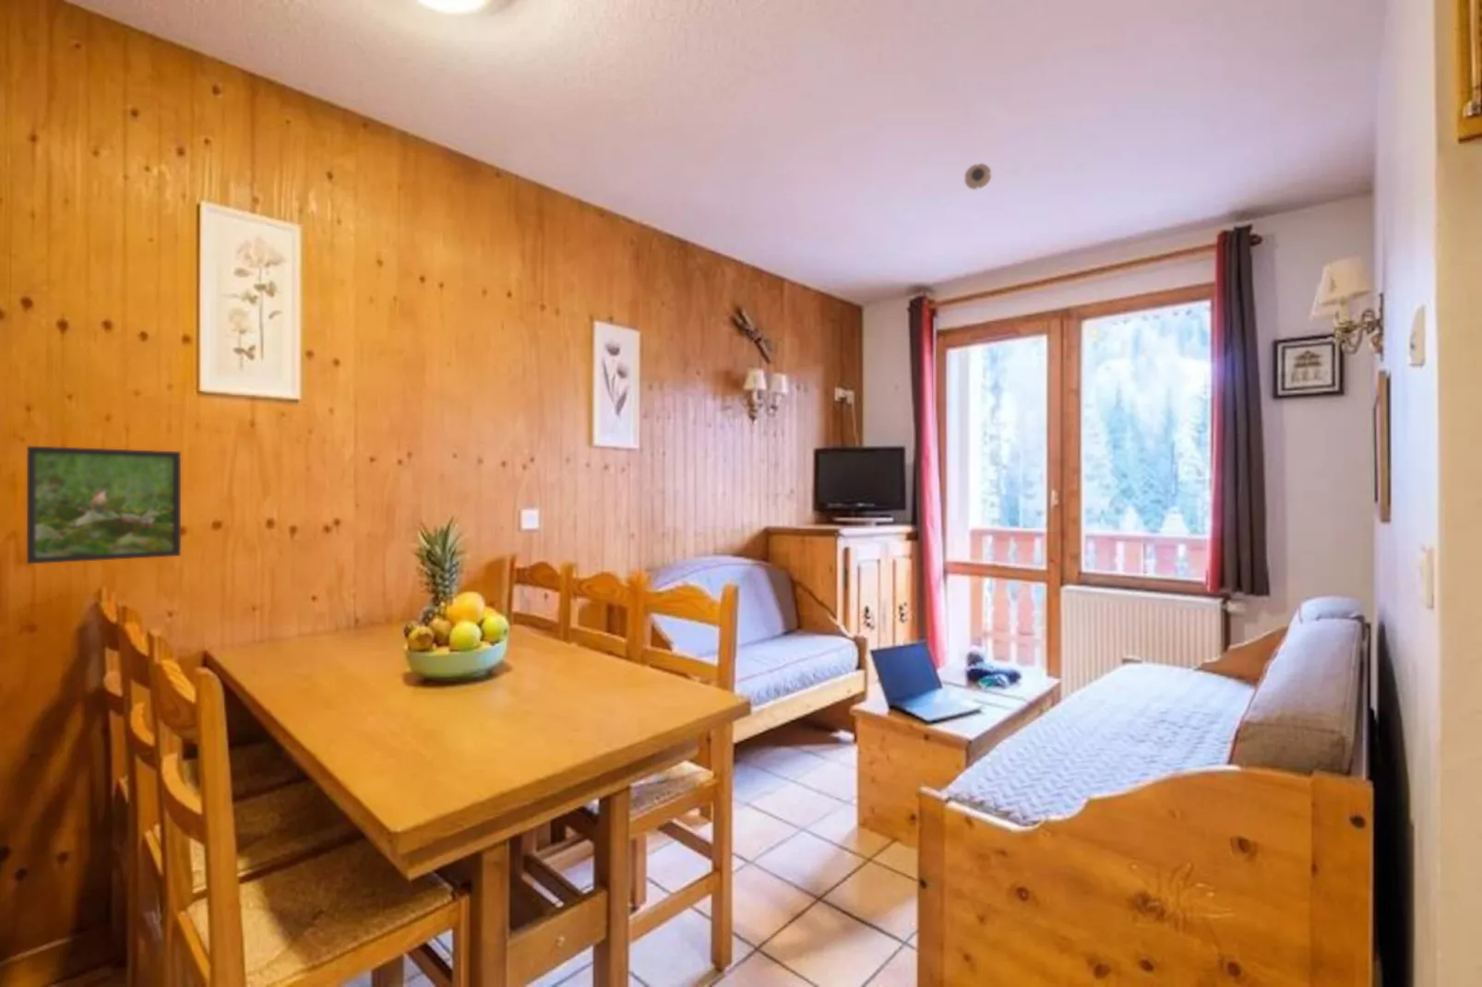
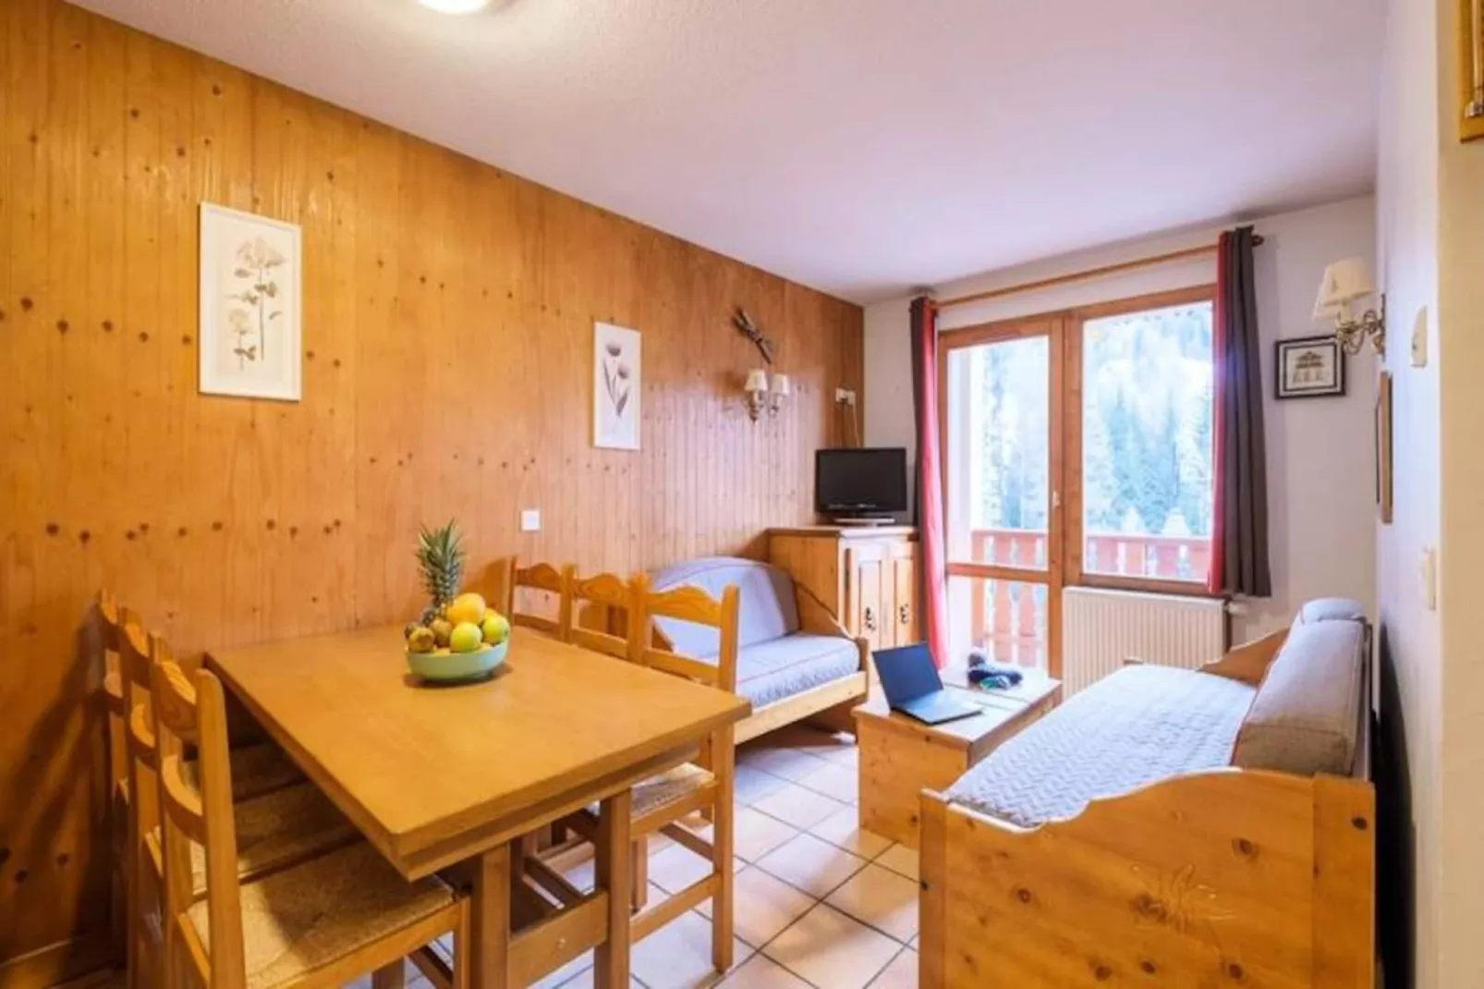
- smoke detector (977, 175)
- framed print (108, 503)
